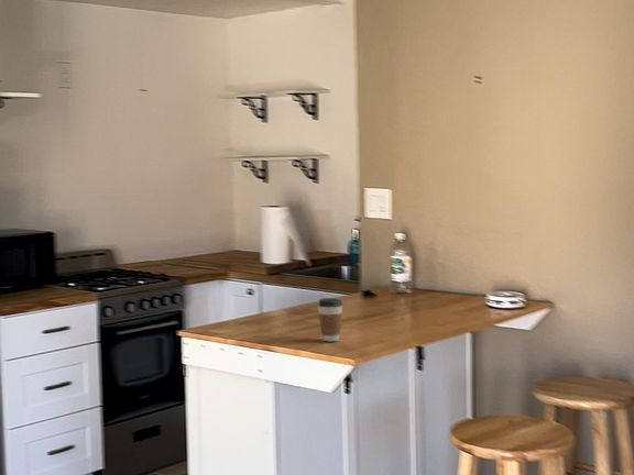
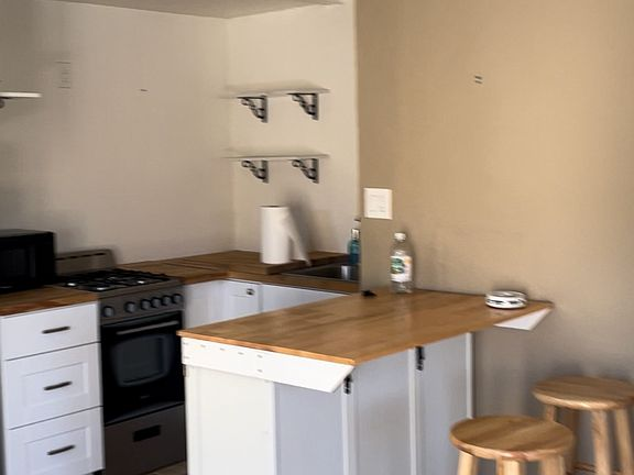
- coffee cup (330, 319)
